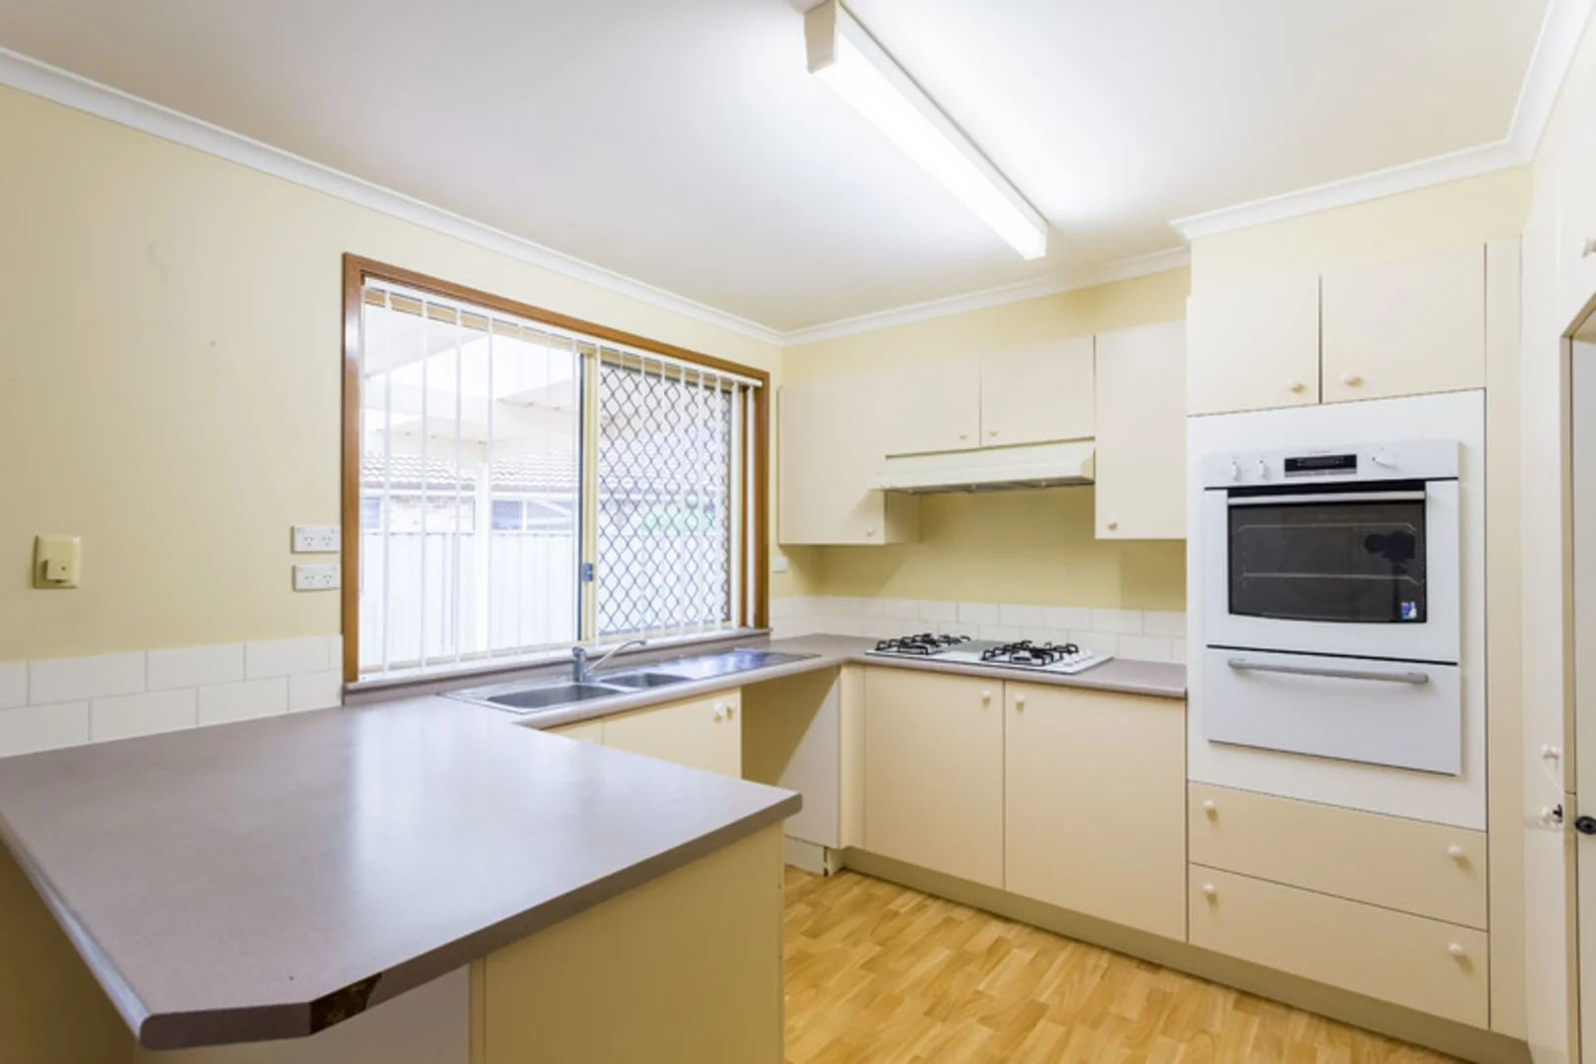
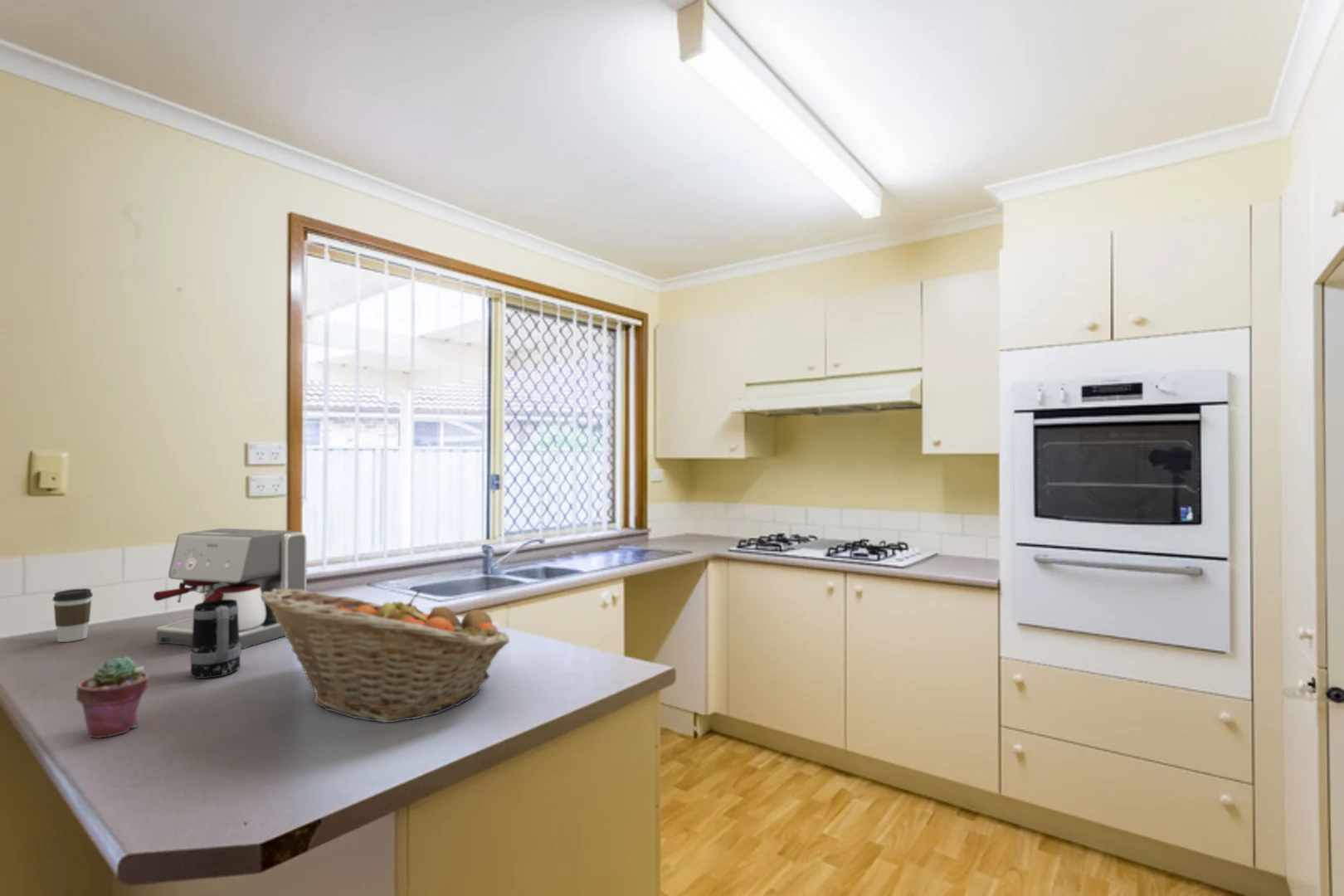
+ potted succulent (113, 694)
+ coffee maker (234, 583)
+ mug (217, 638)
+ fruit basket (388, 637)
+ coffee cup (72, 615)
